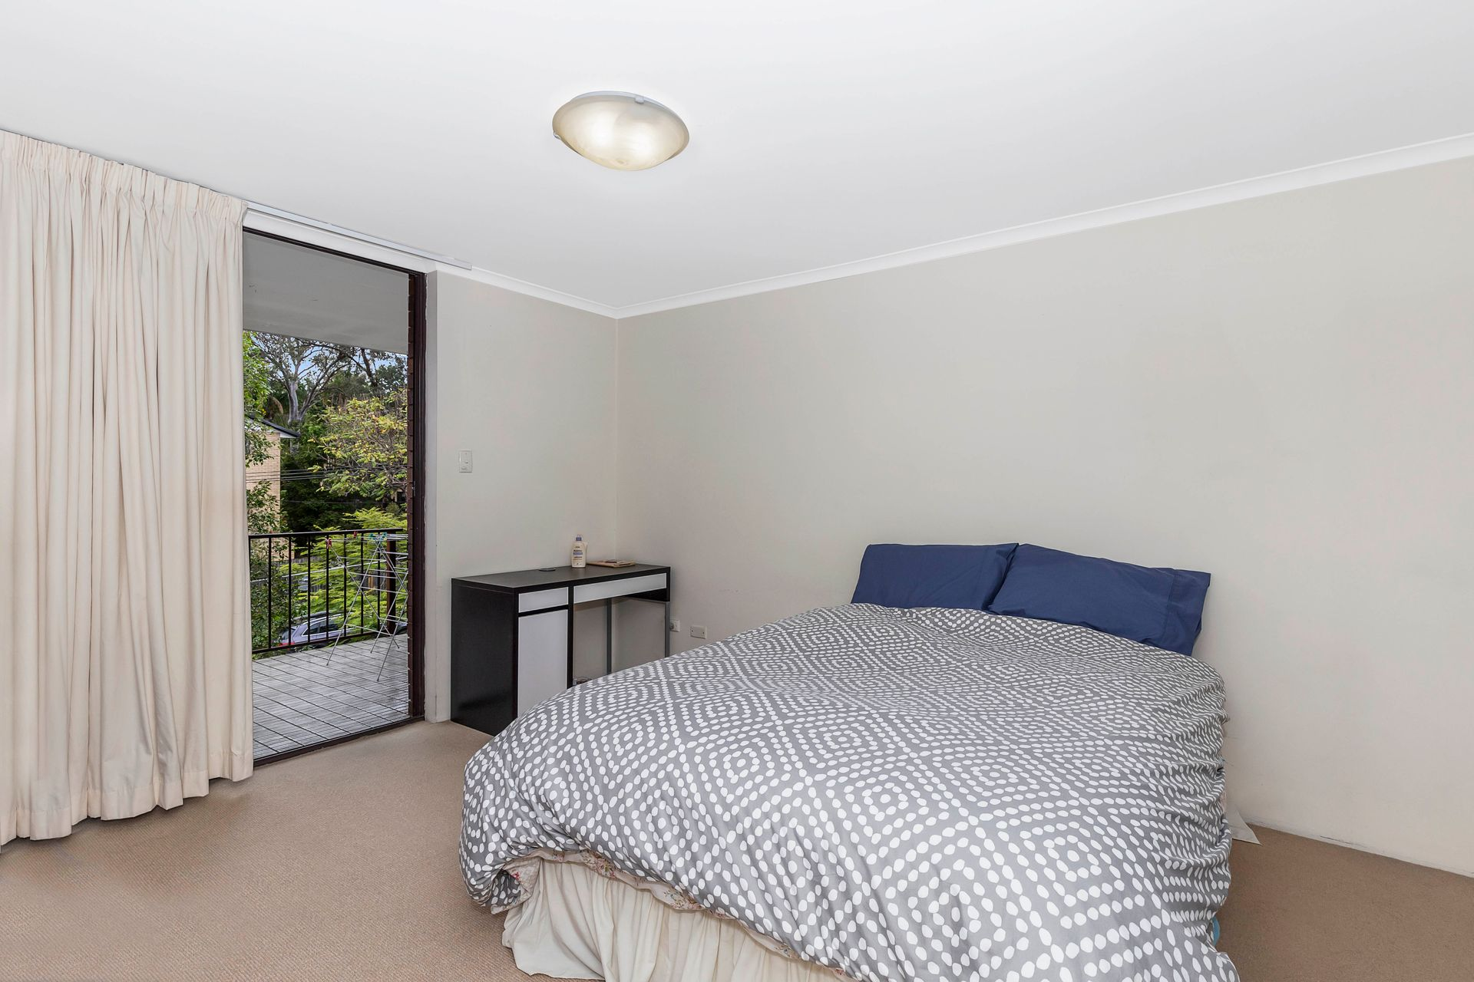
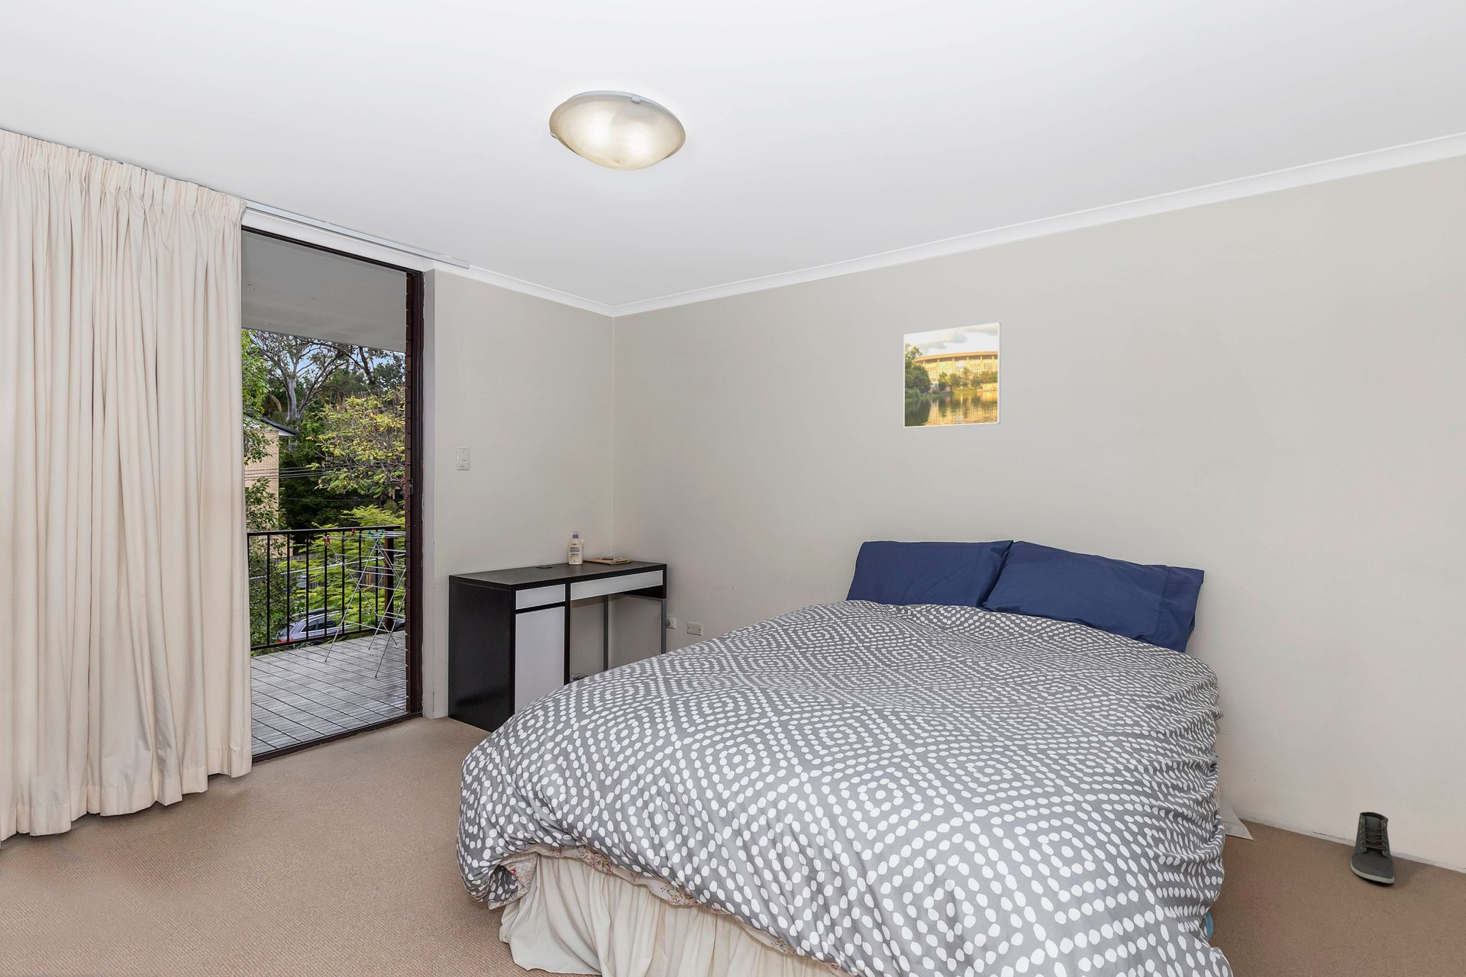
+ sneaker (1370, 845)
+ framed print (950, 377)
